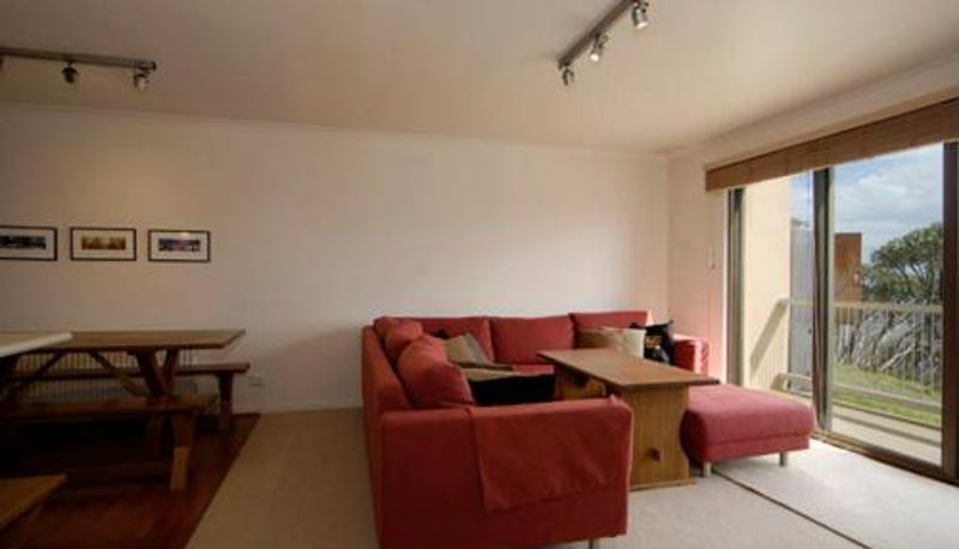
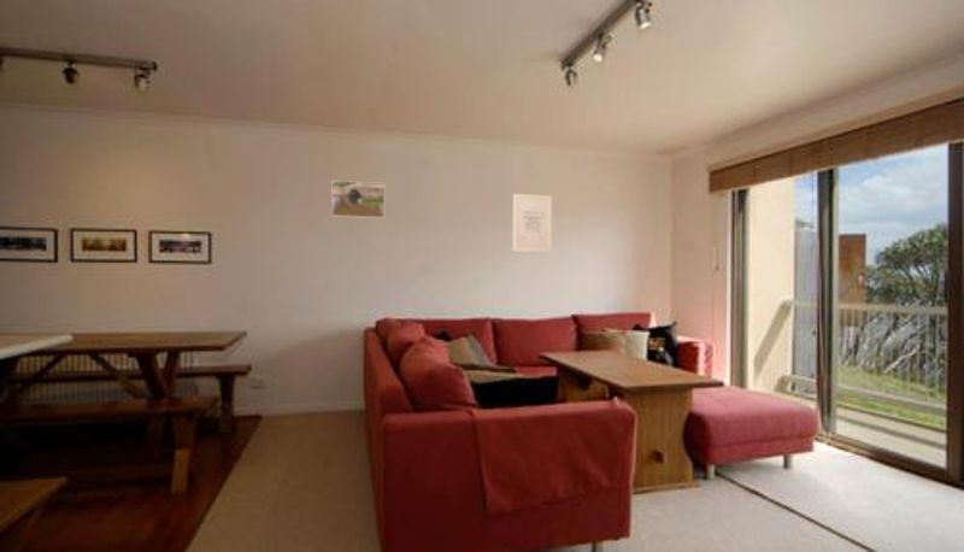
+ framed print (358, 199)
+ wall art (533, 223)
